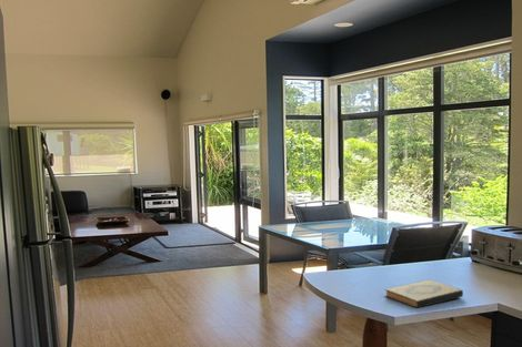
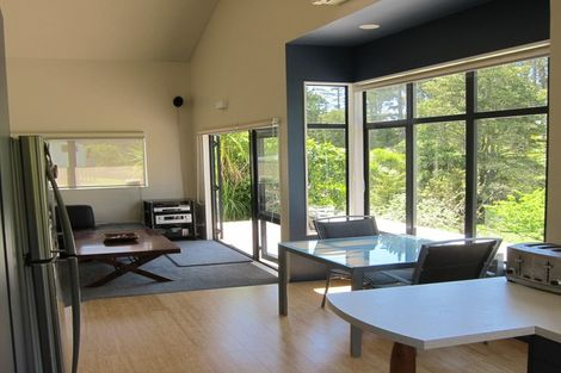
- hardback book (423, 293)
